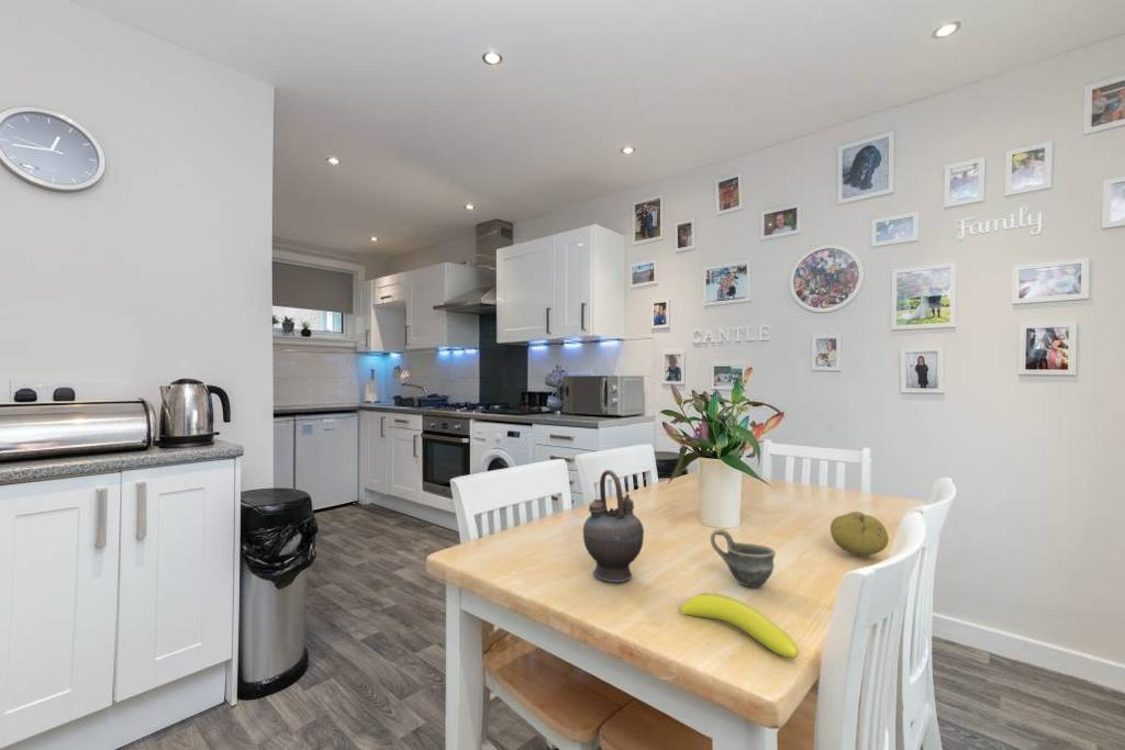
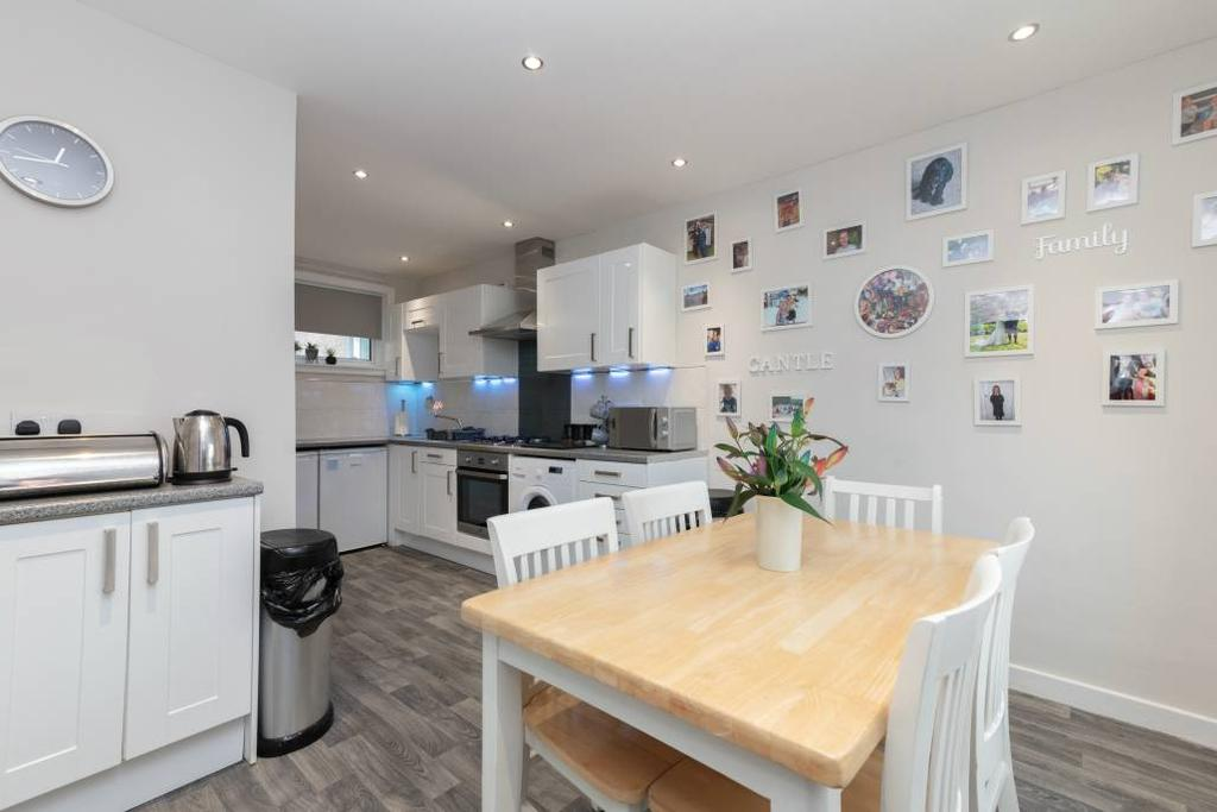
- cup (745, 557)
- teapot (610, 520)
- fruit (858, 534)
- banana (736, 623)
